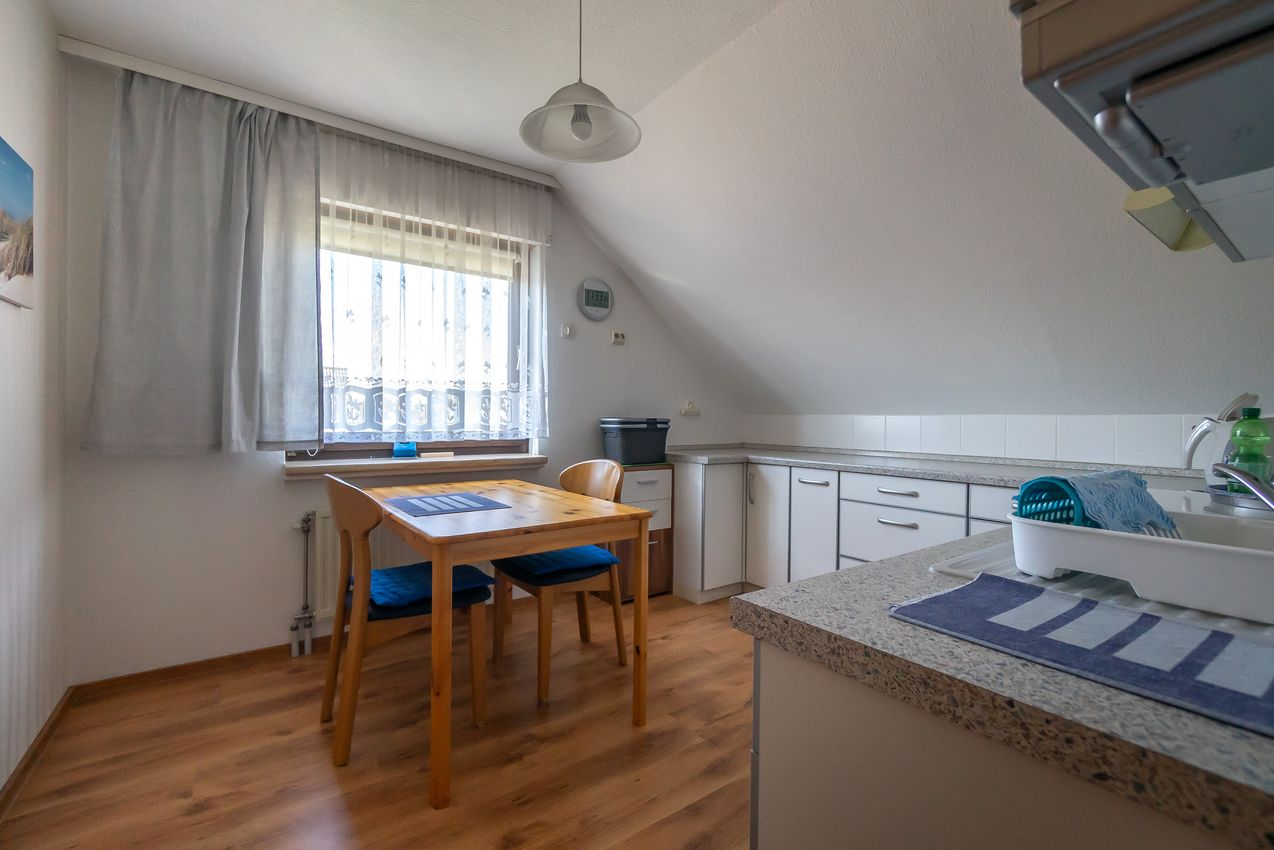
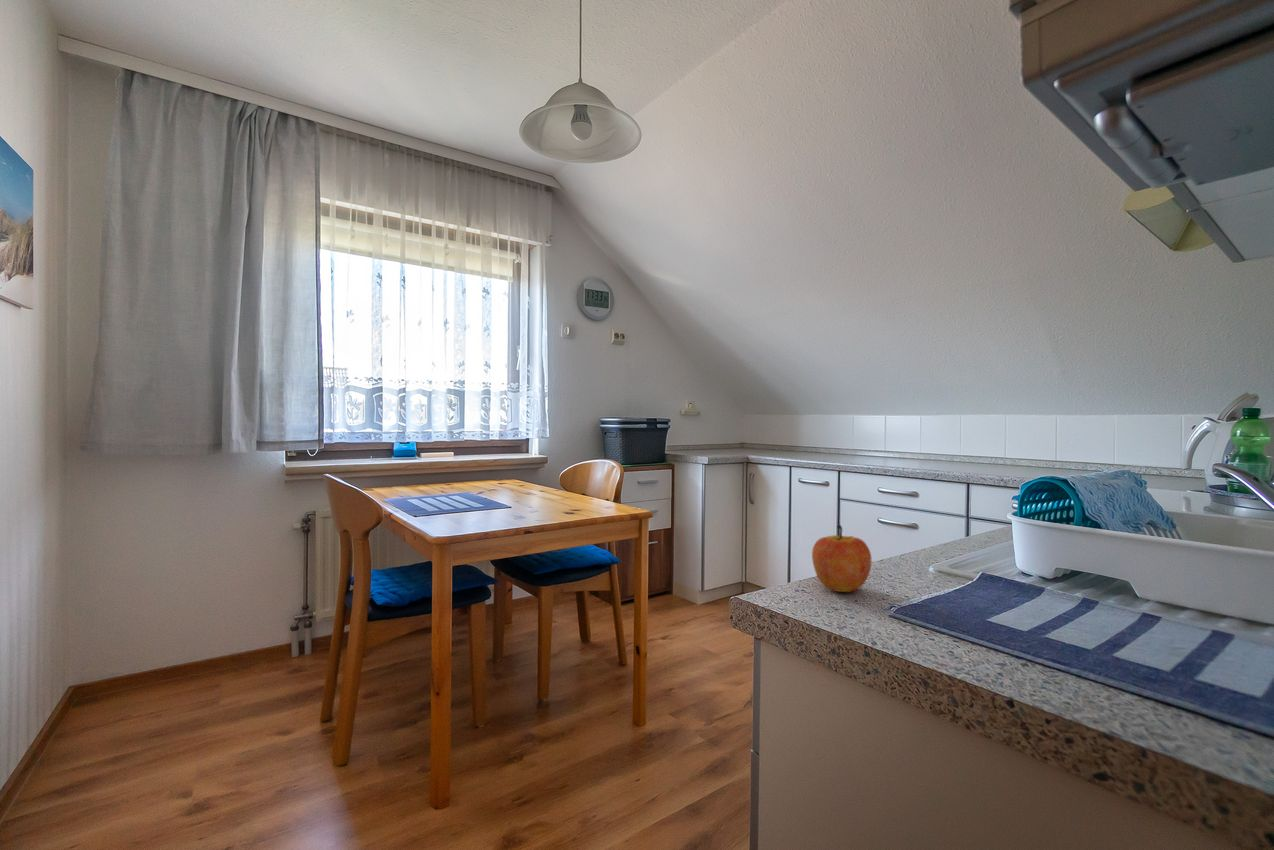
+ apple (841, 557)
